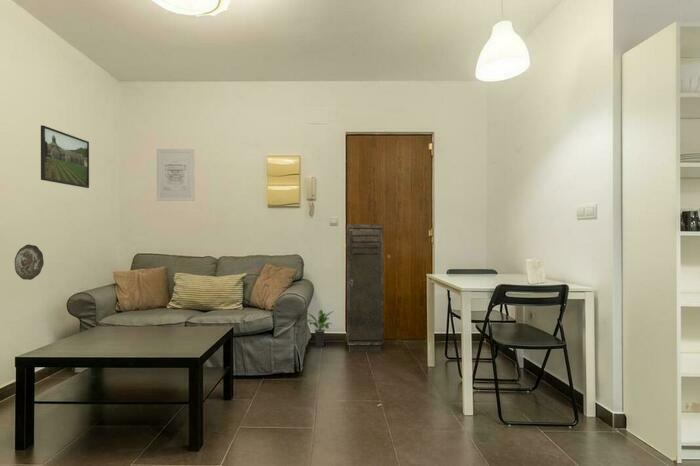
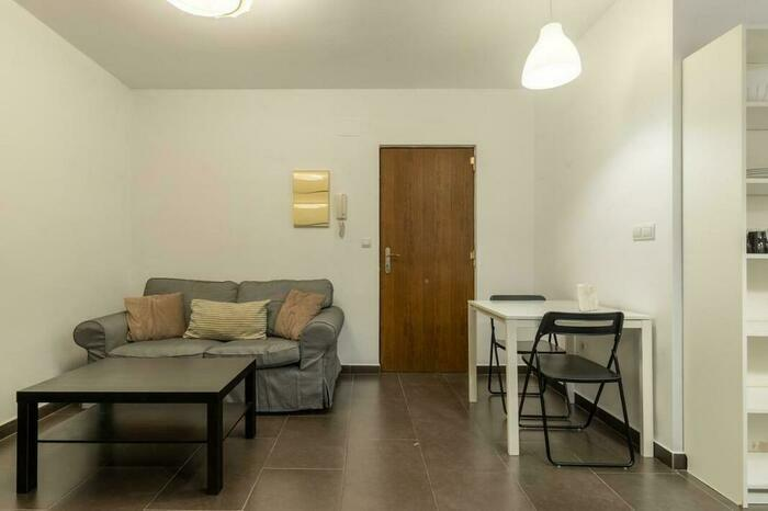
- storage cabinet (364, 285)
- potted plant (319, 328)
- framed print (66, 159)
- wall art (175, 174)
- decorative plate (28, 262)
